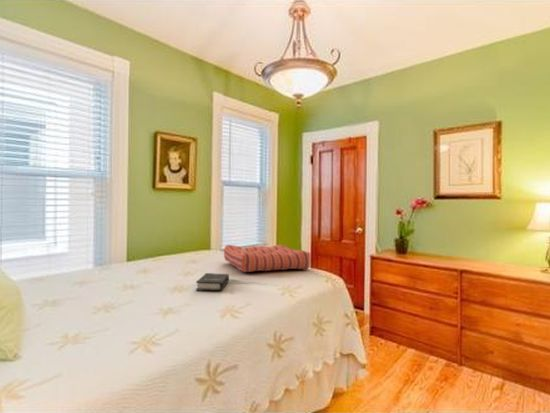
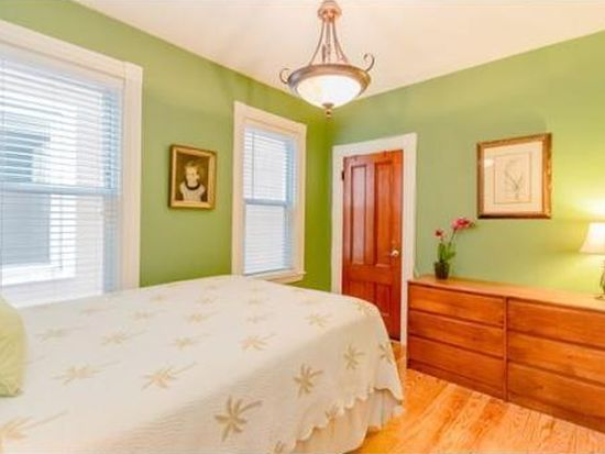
- seat cushion (265, 256)
- hardback book (213, 281)
